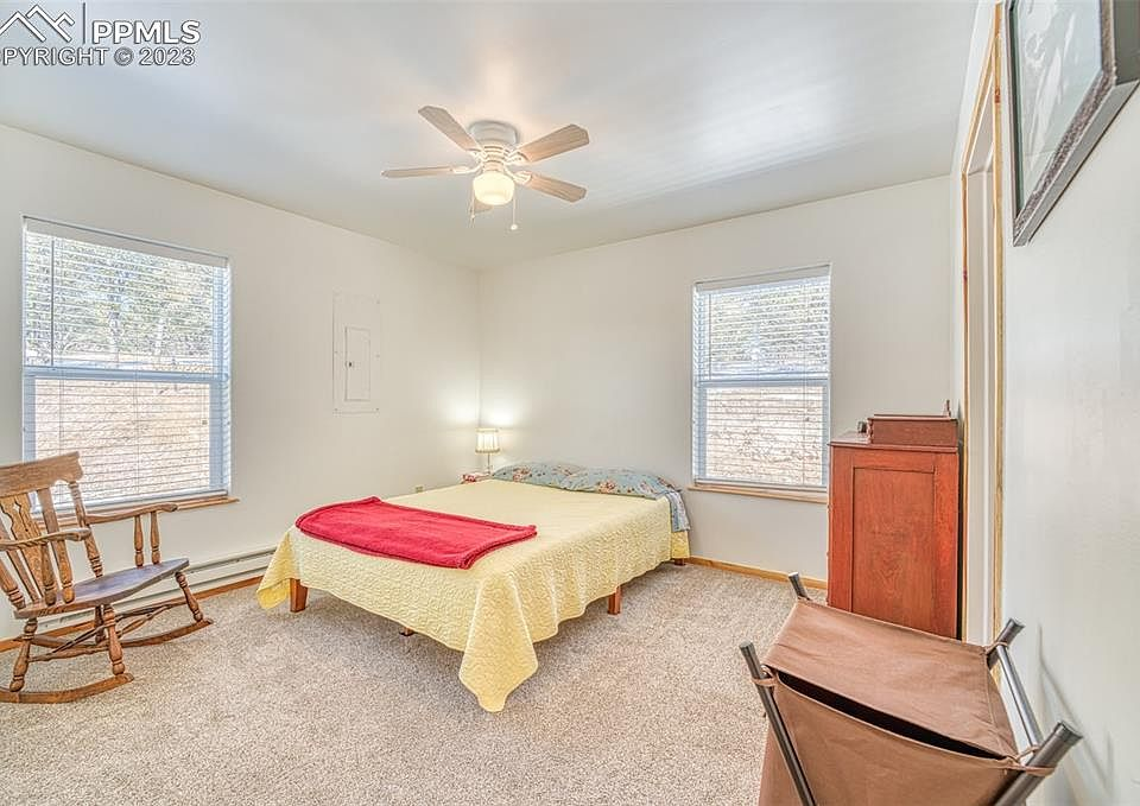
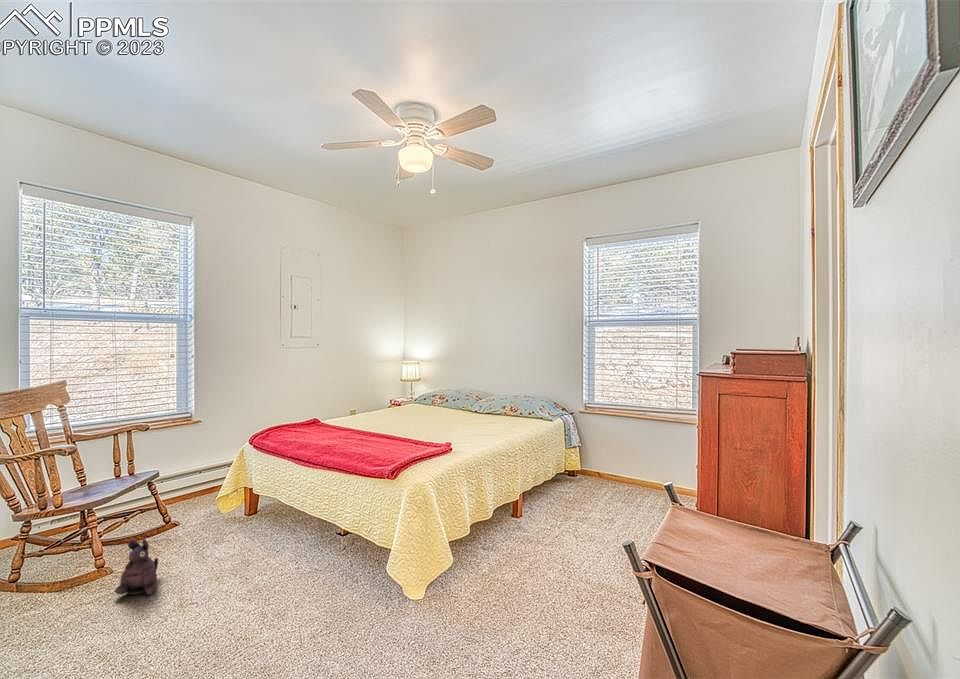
+ plush toy (143, 561)
